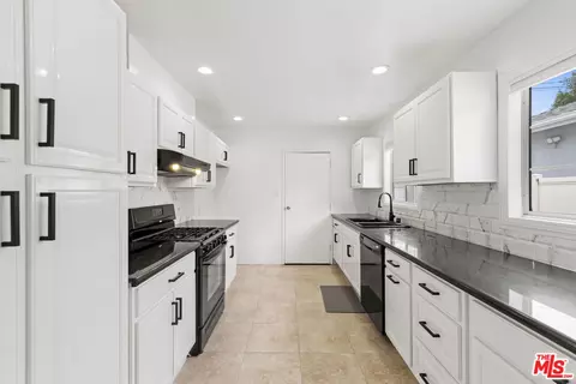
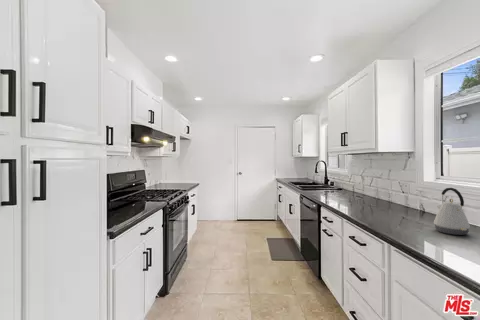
+ kettle (450, 209)
